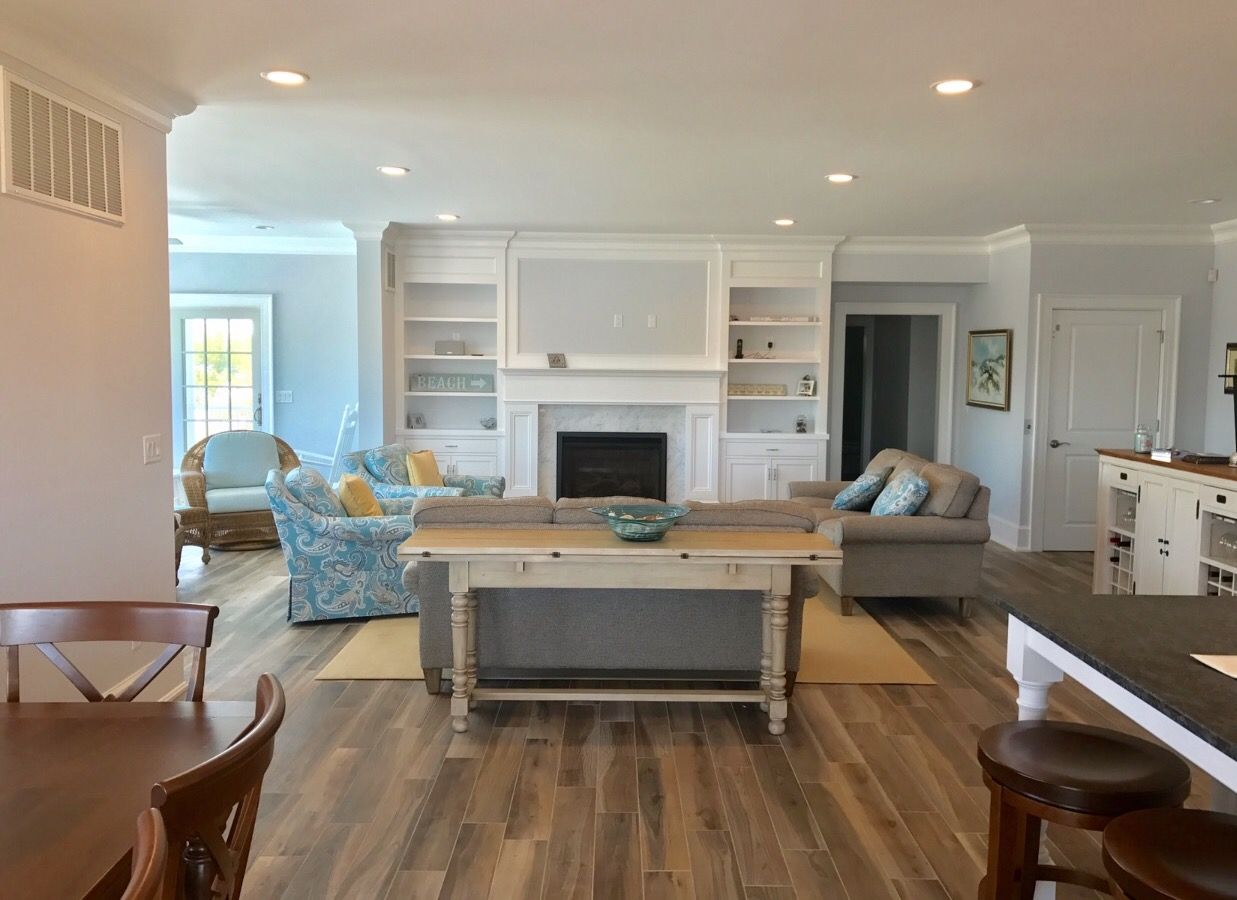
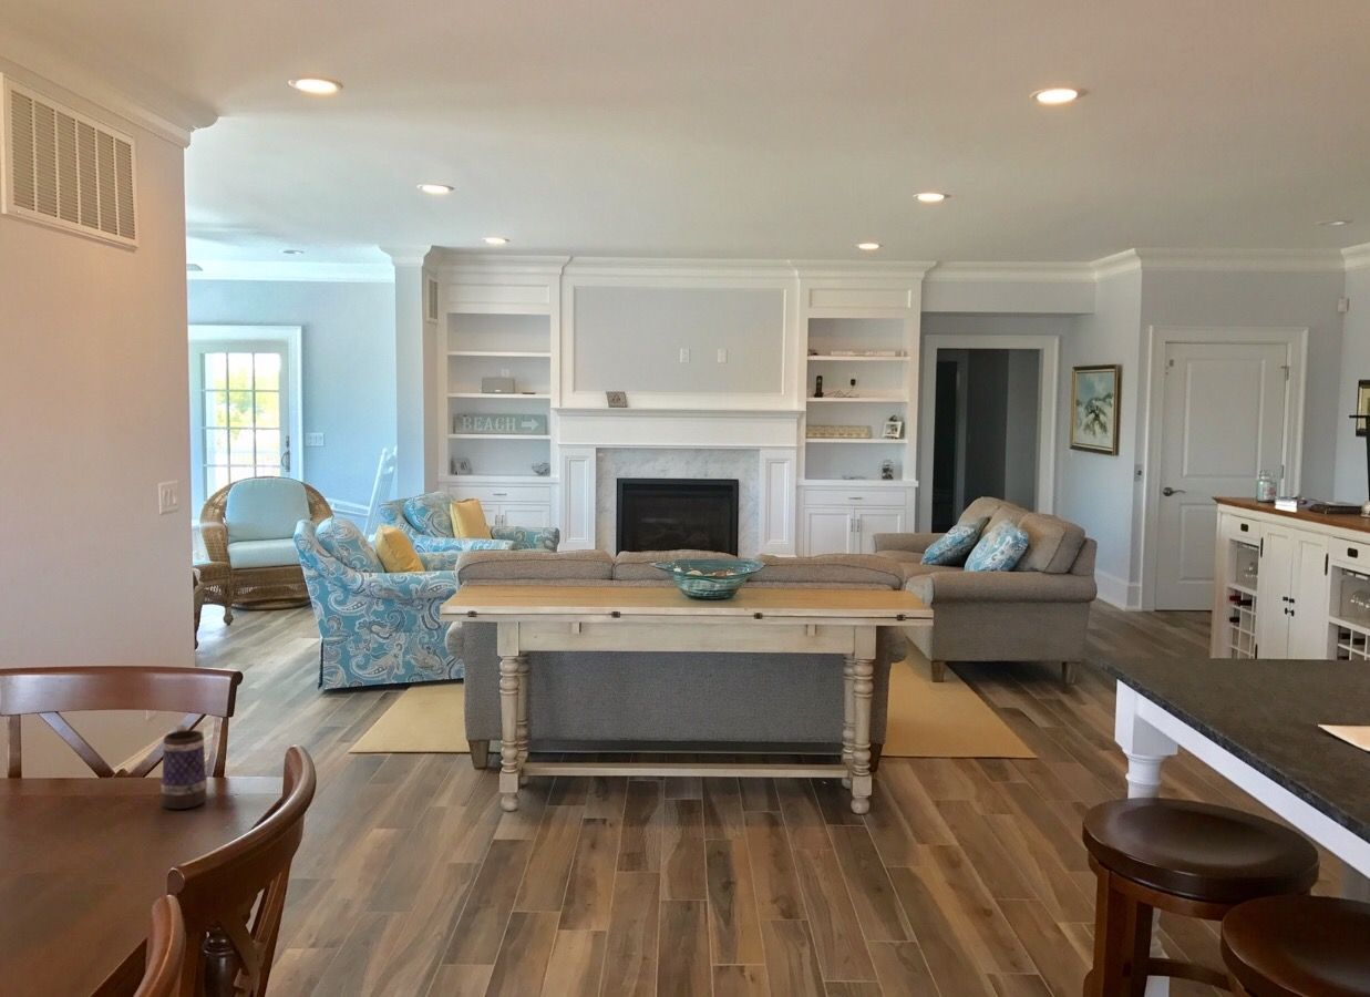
+ mug (184, 764)
